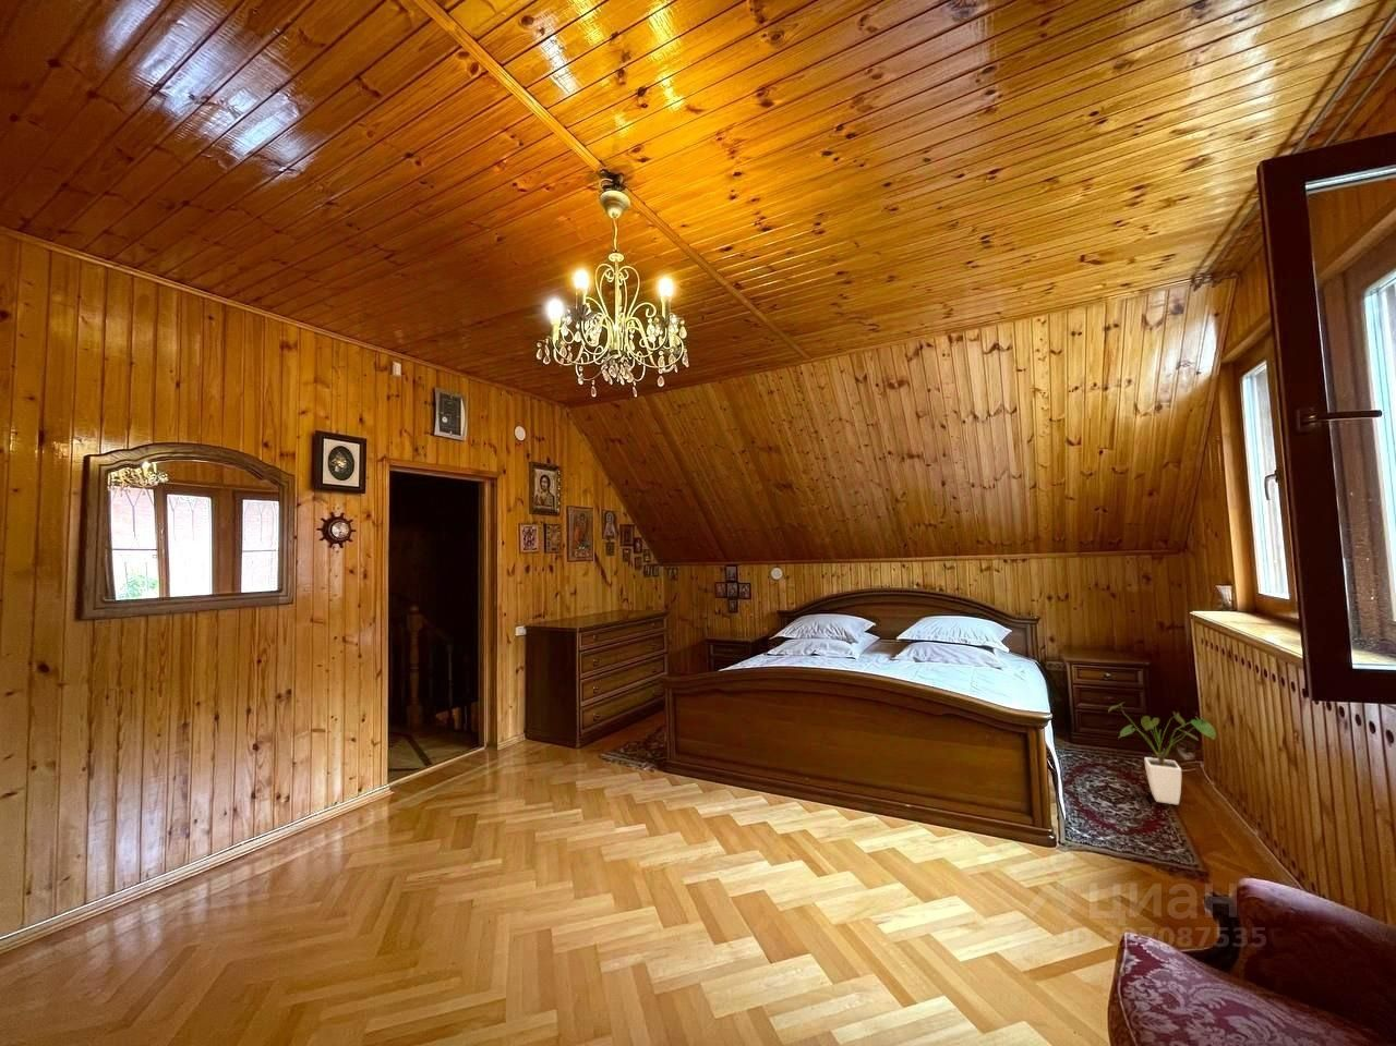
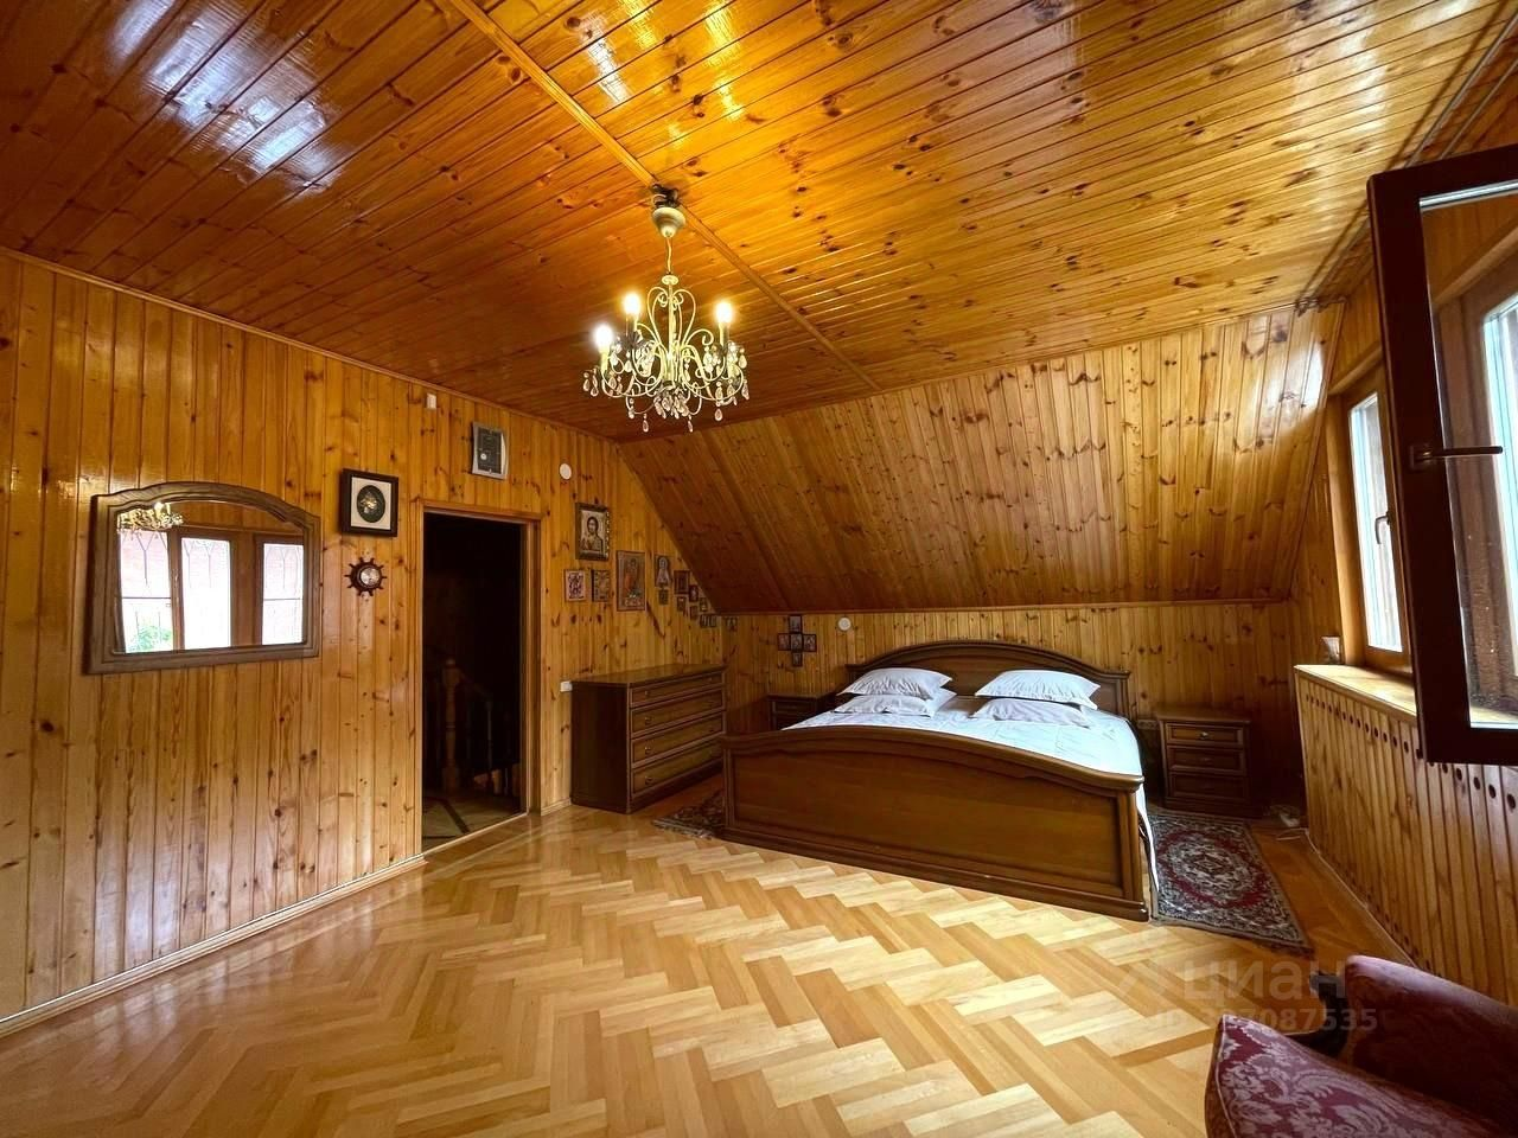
- house plant (1164, 755)
